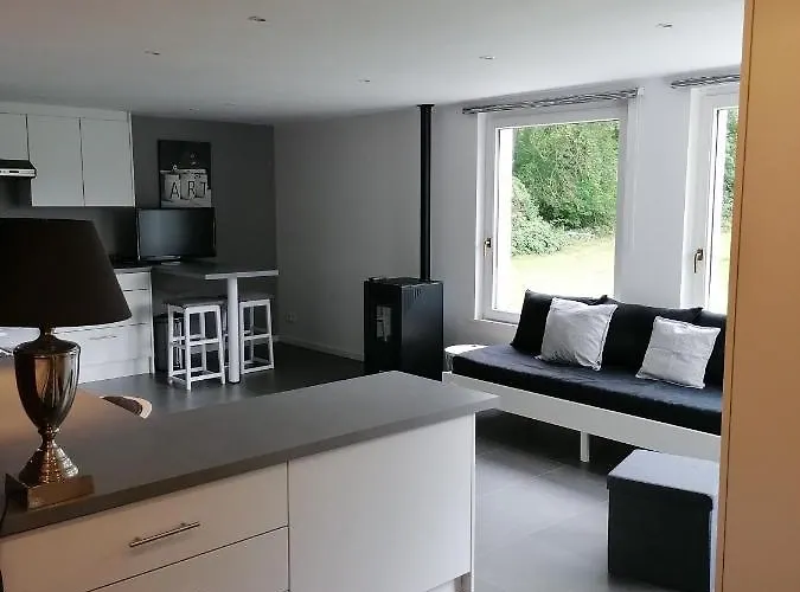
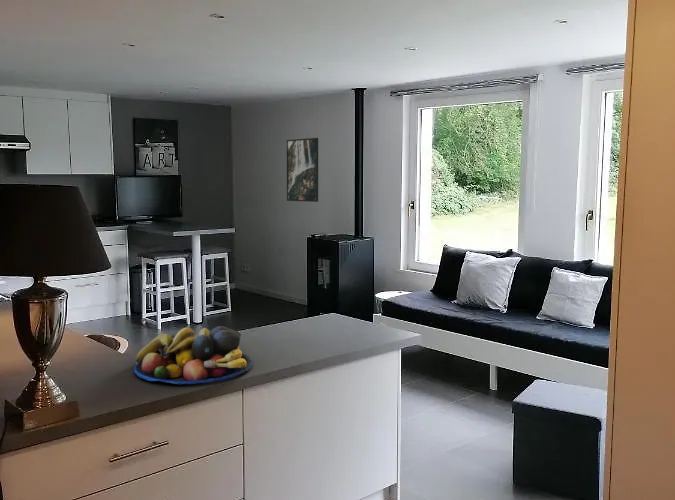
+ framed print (302, 170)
+ fruit bowl (193, 346)
